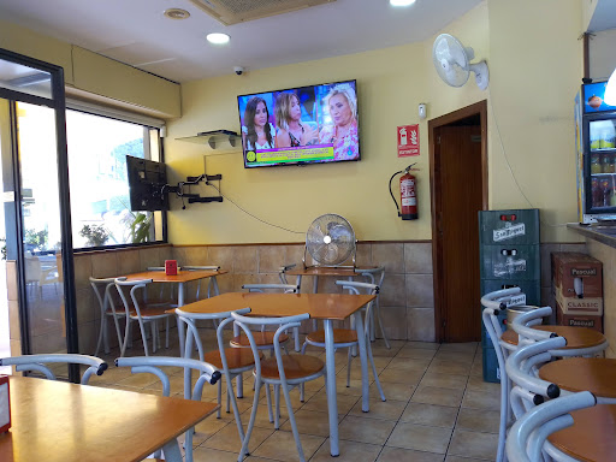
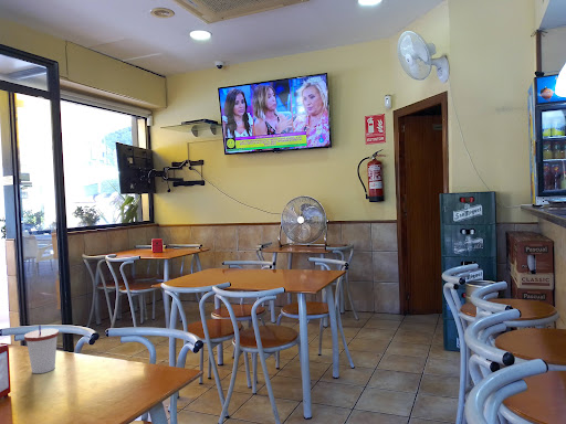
+ cup (42, 347)
